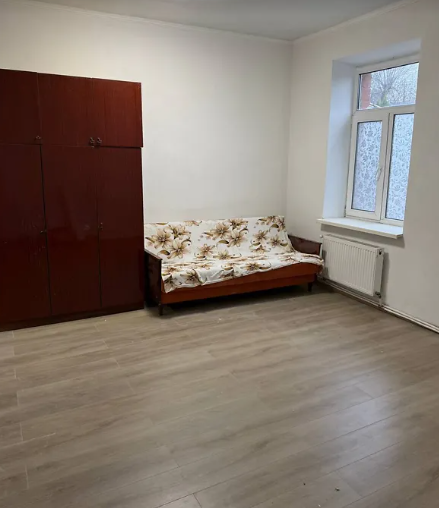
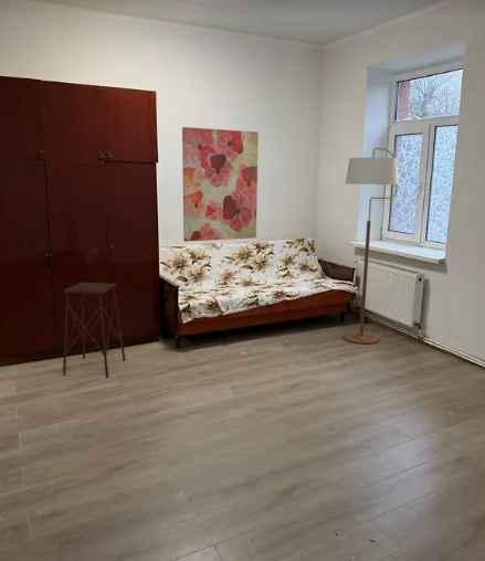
+ floor lamp (368, 246)
+ wall art (221, 186)
+ side table (93, 327)
